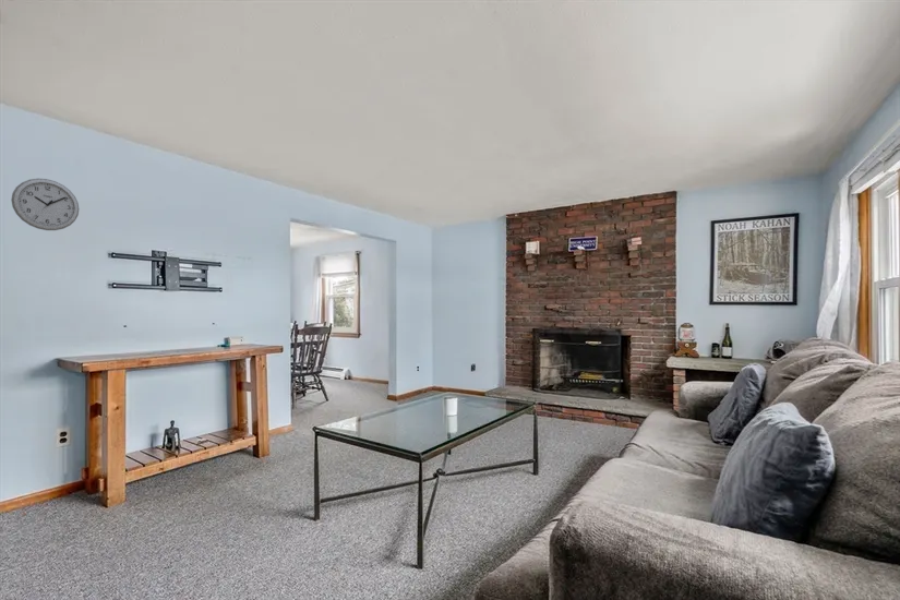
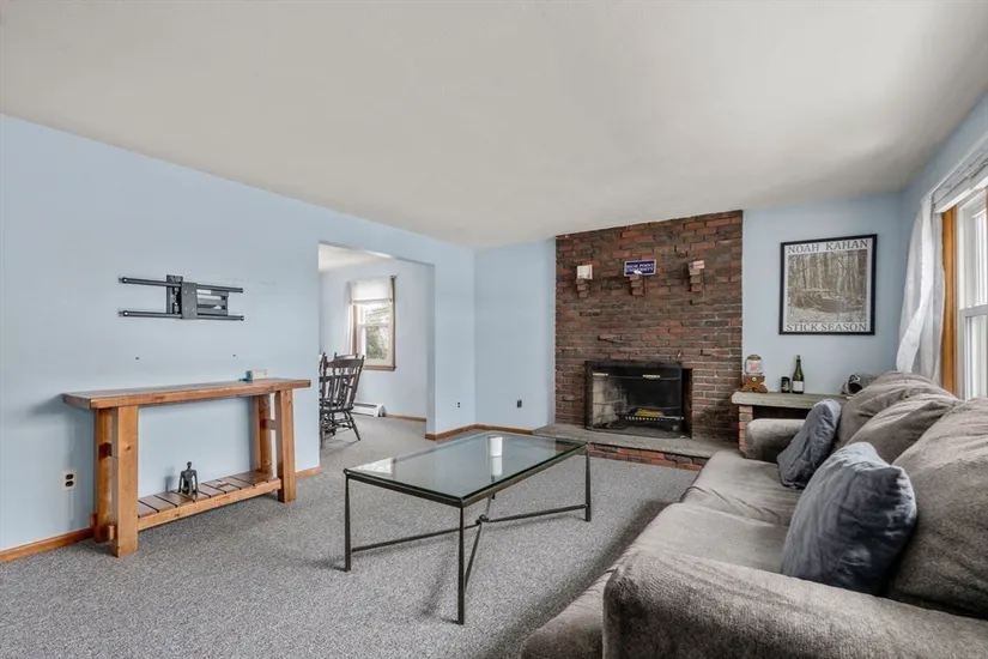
- wall clock (47, 204)
